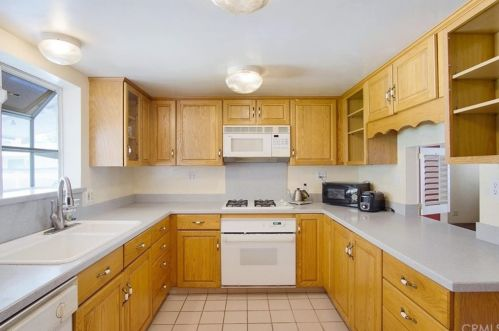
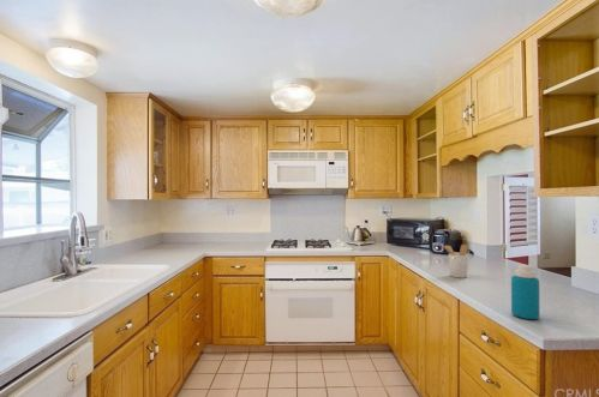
+ utensil holder (454, 259)
+ bottle (525, 290)
